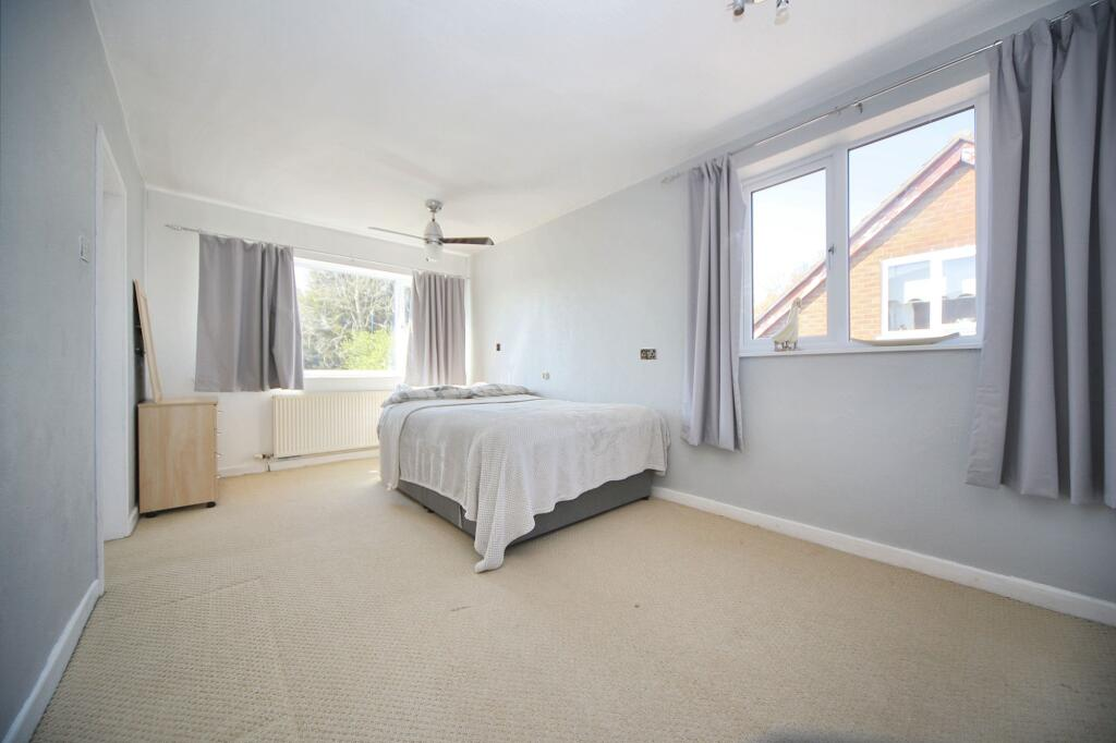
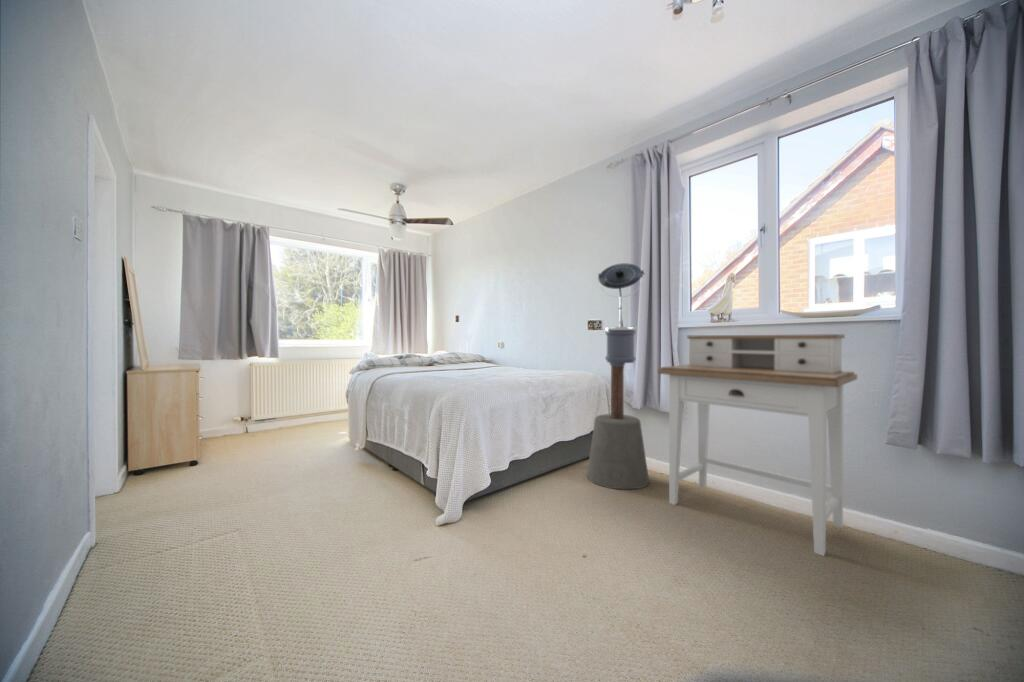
+ desk (750, 409)
+ floor lamp (617, 369)
